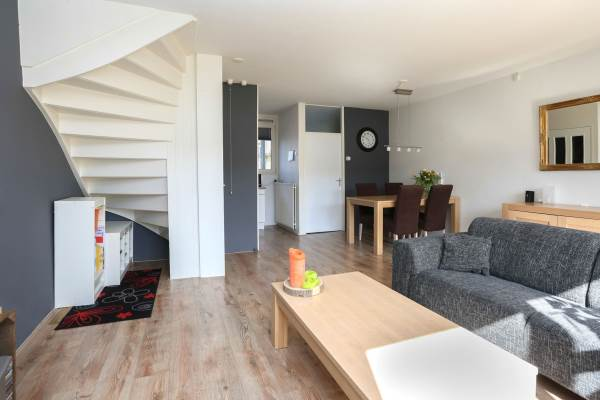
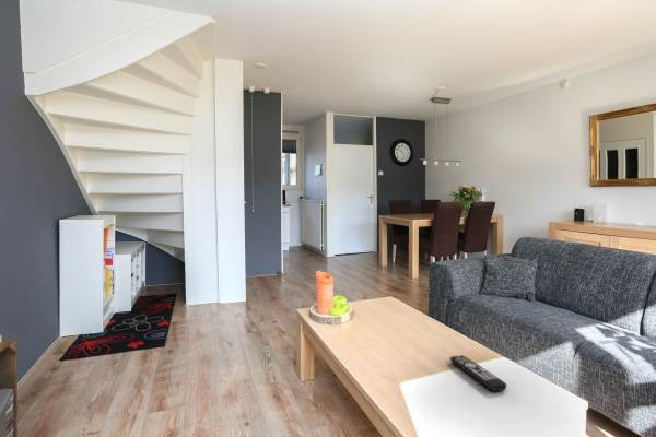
+ remote control (476, 371)
